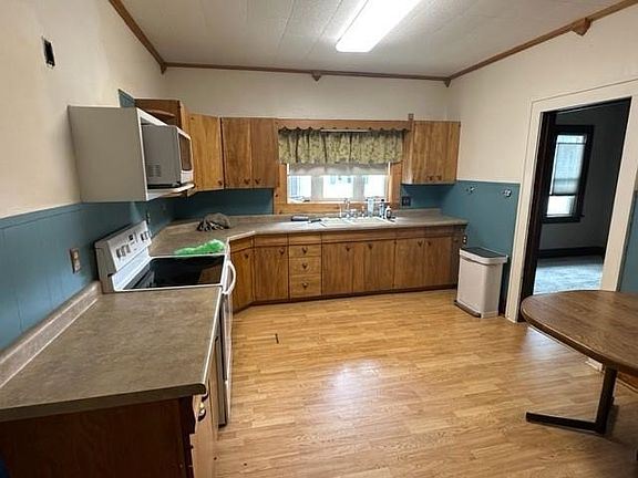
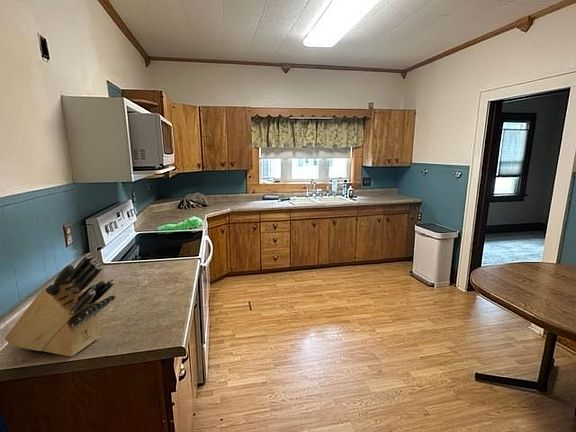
+ knife block (59, 300)
